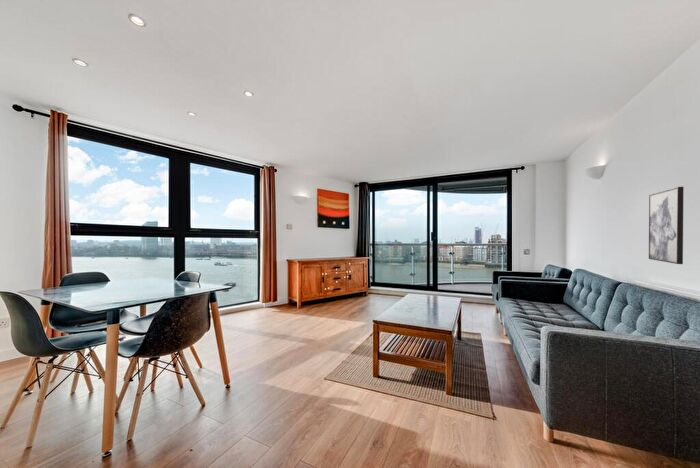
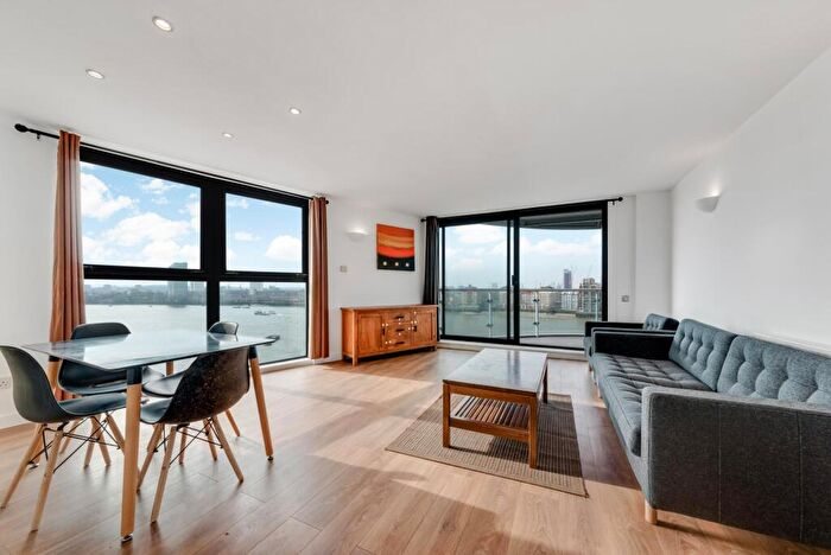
- wall art (664, 226)
